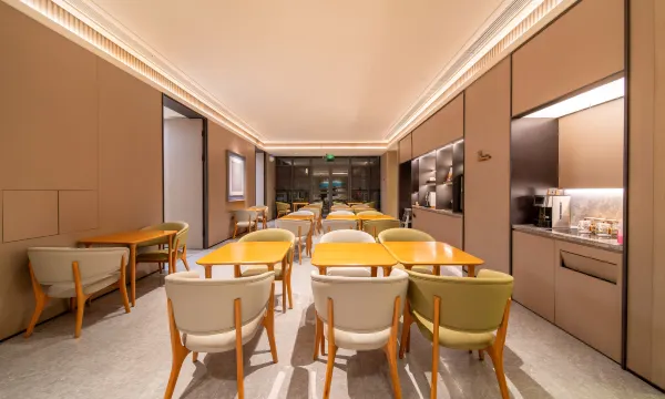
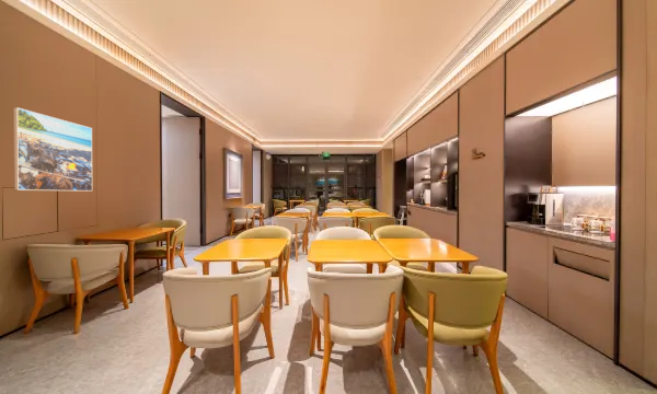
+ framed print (58, 154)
